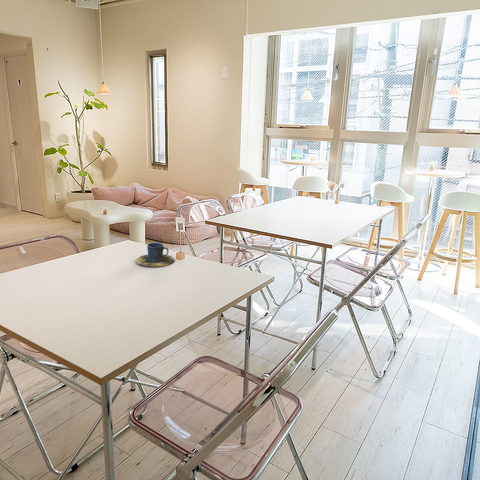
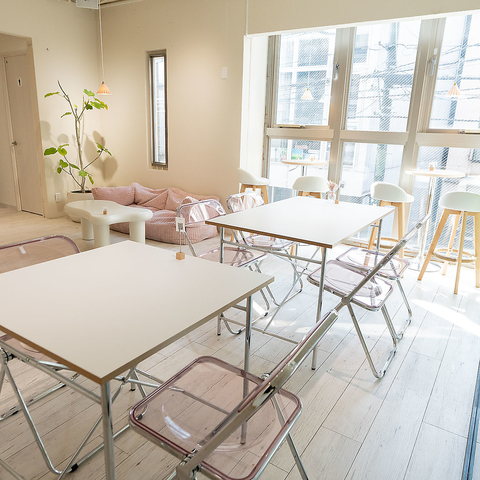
- cup (155, 252)
